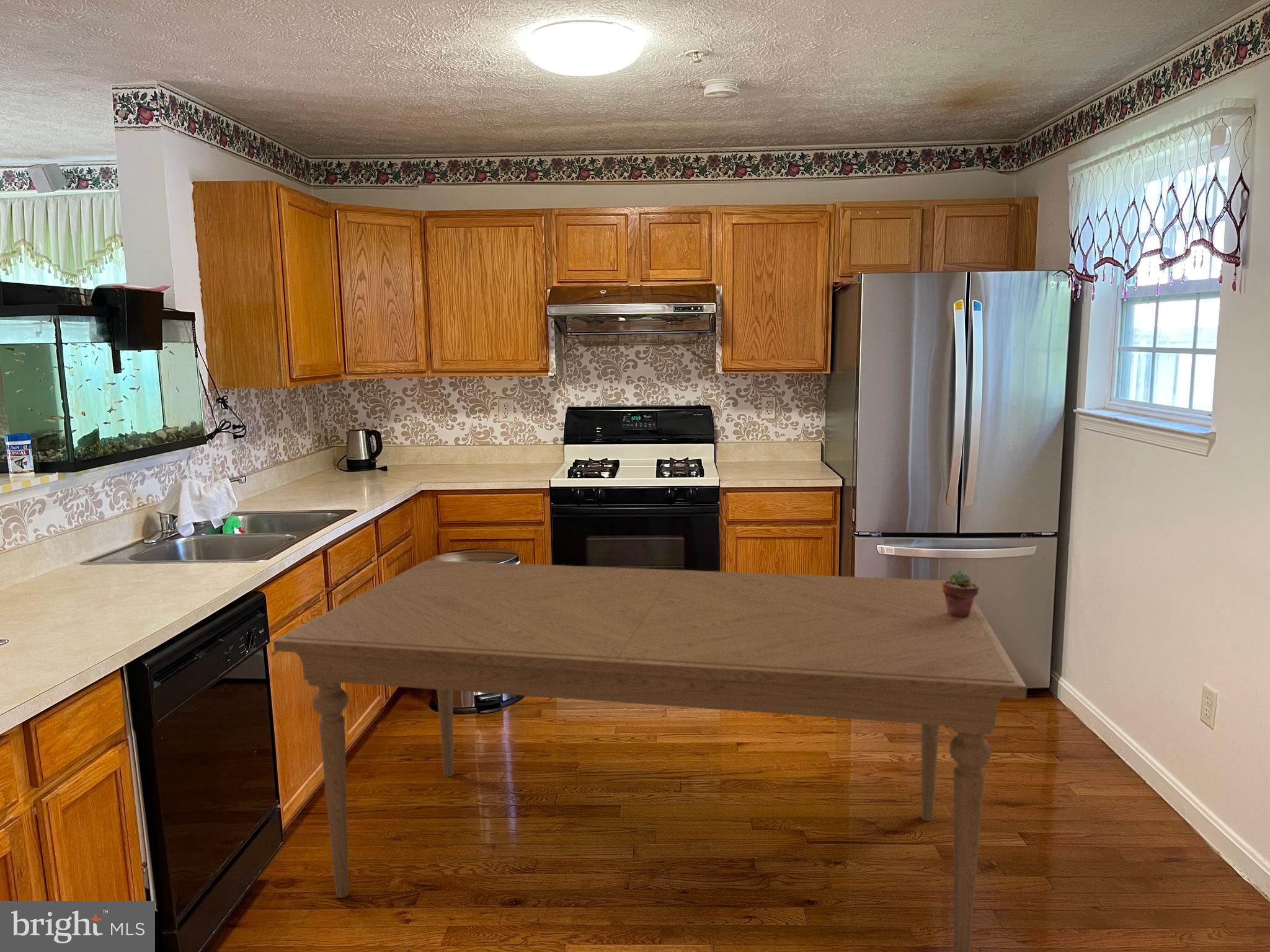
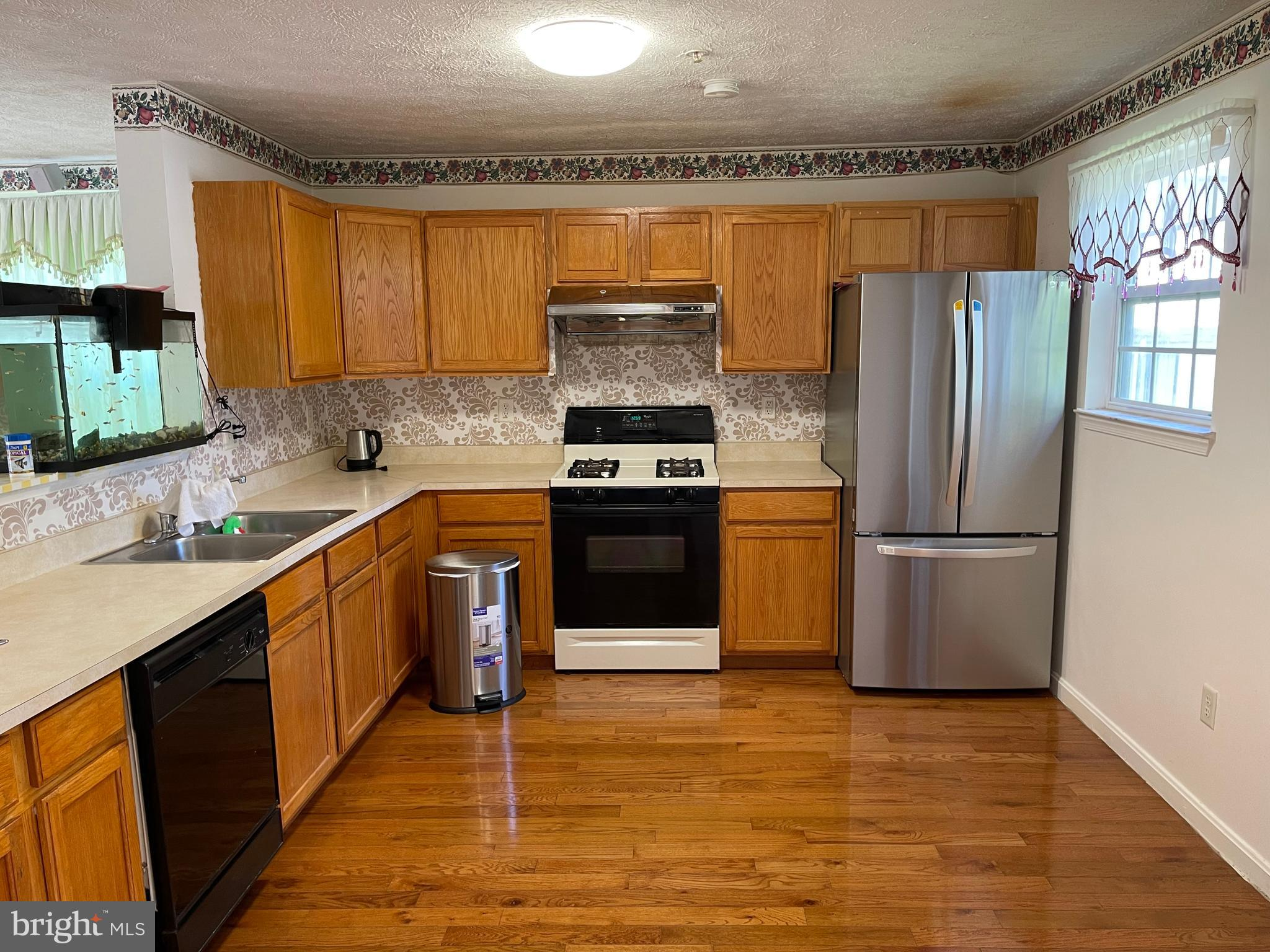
- potted succulent (960, 592)
- dining table (655, 705)
